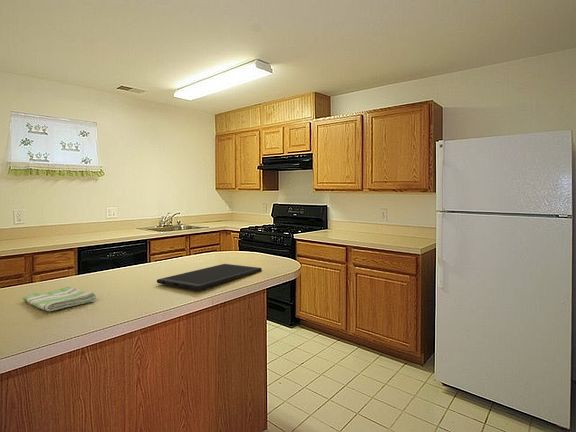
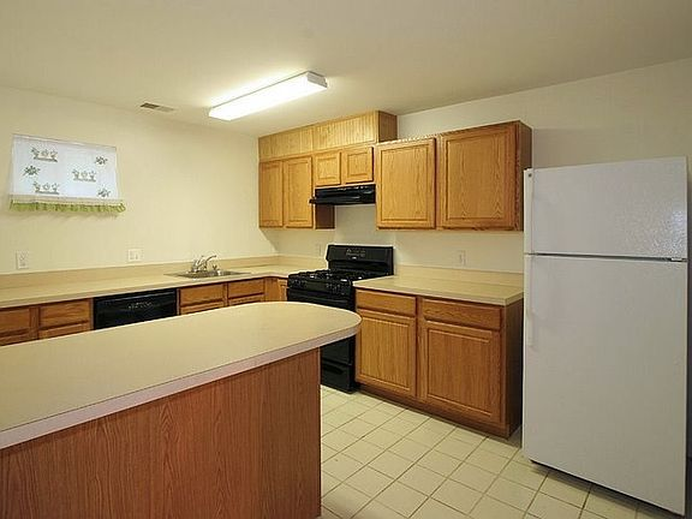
- cutting board (213, 275)
- dish towel (59, 296)
